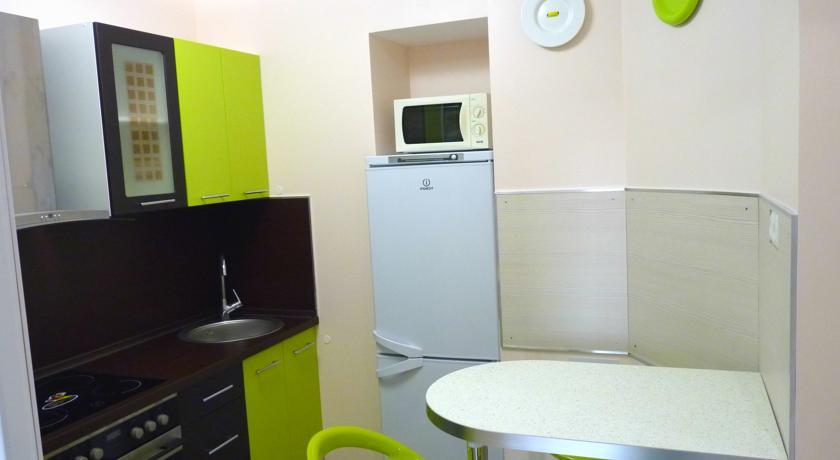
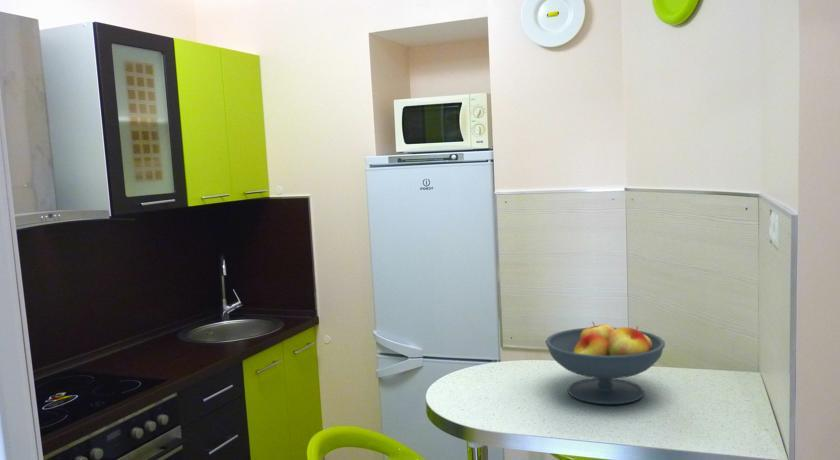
+ fruit bowl (604, 357)
